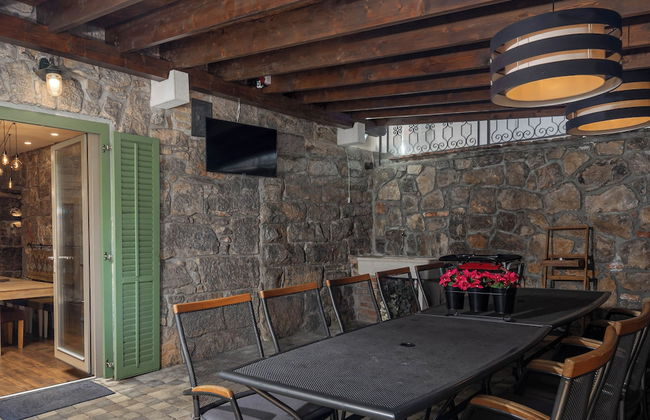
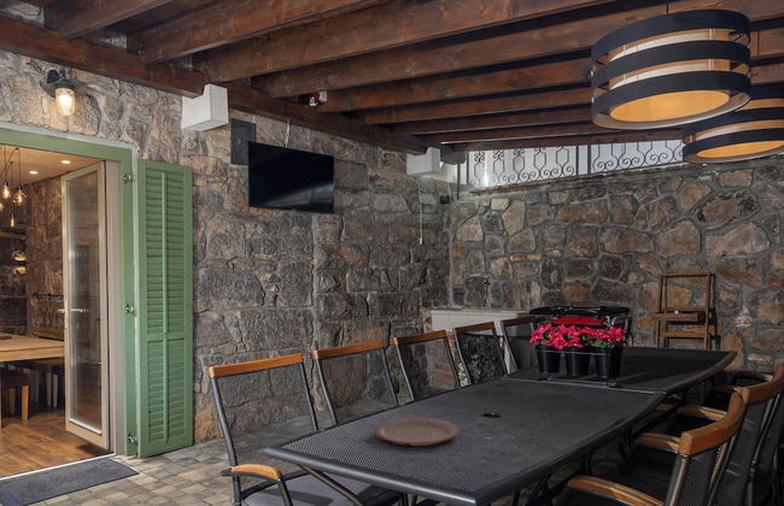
+ plate (416, 433)
